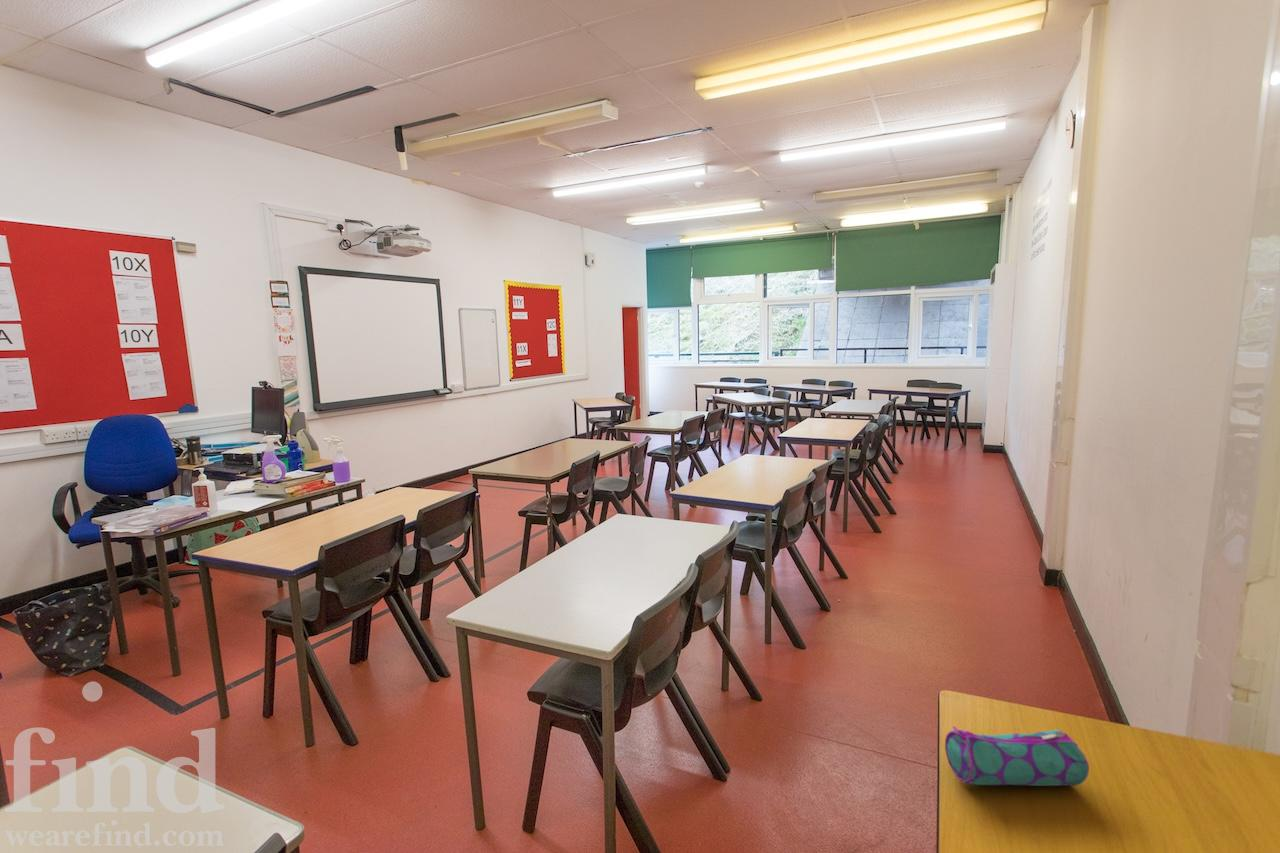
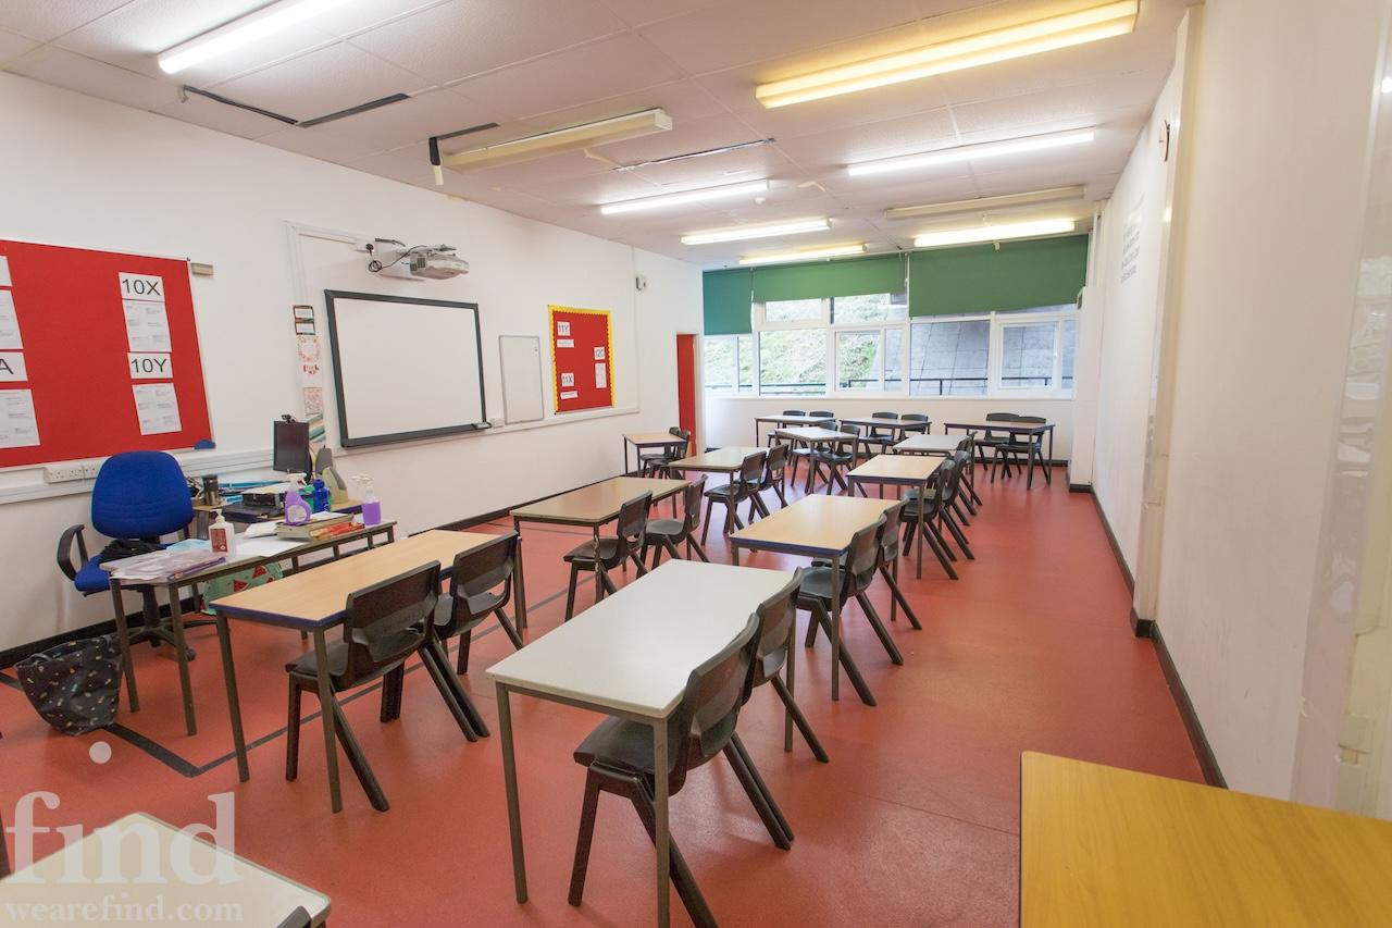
- pencil case (1013, 755)
